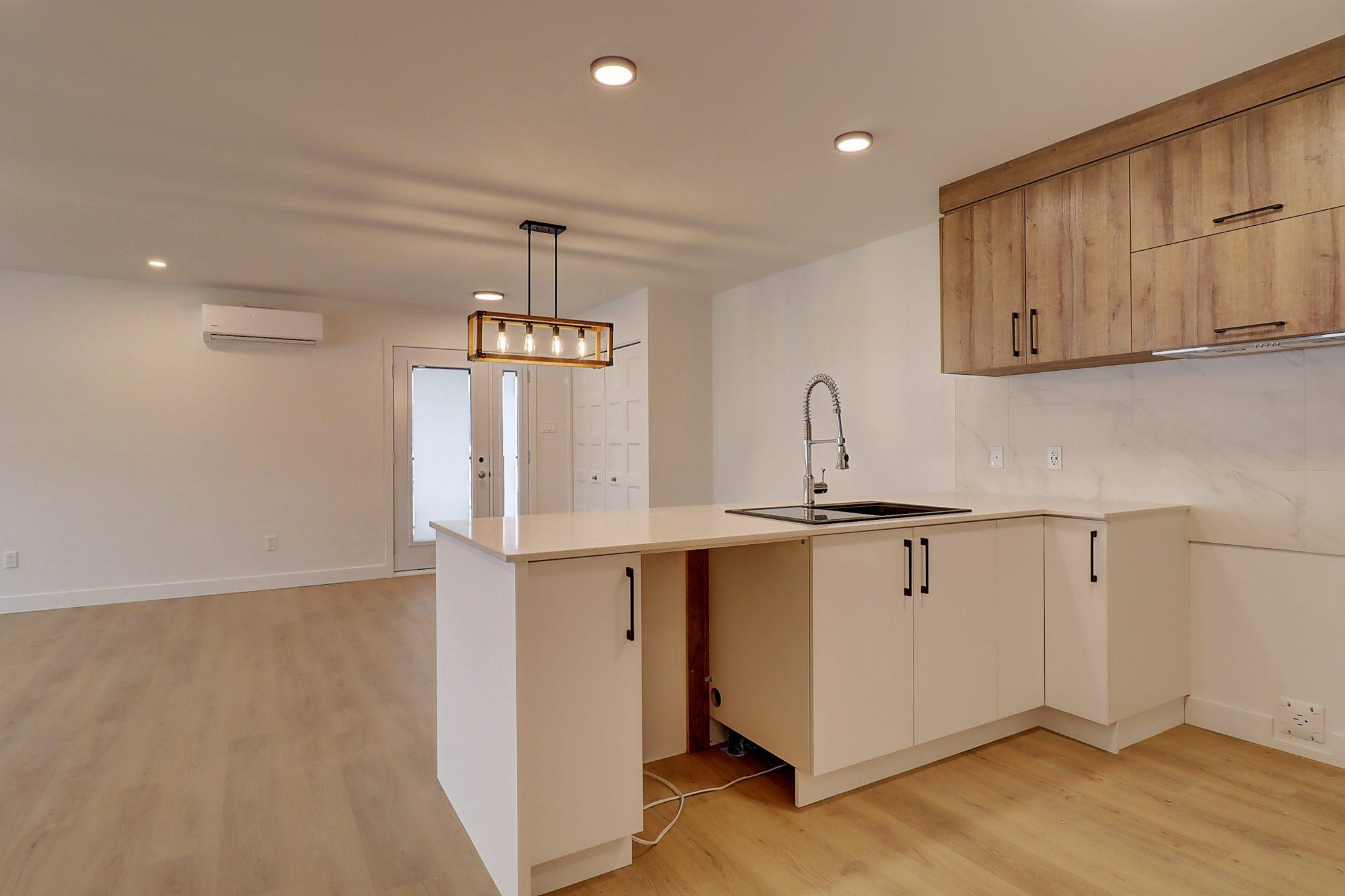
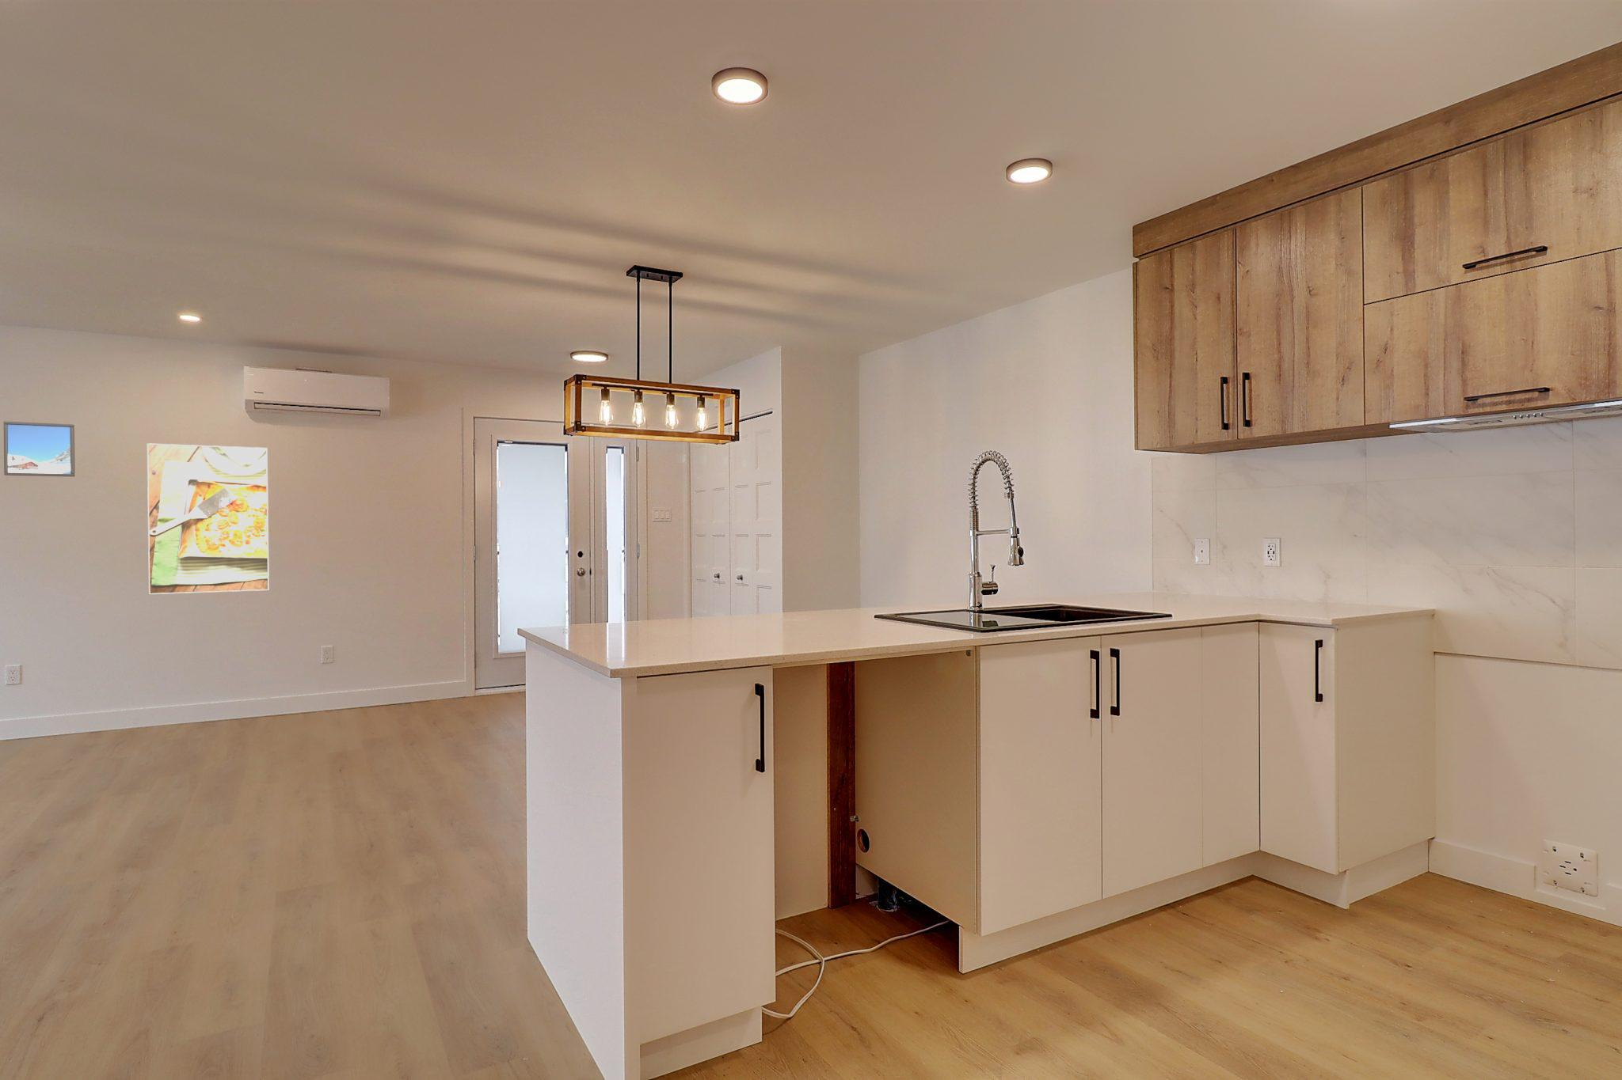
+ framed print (210, 518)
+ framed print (40, 450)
